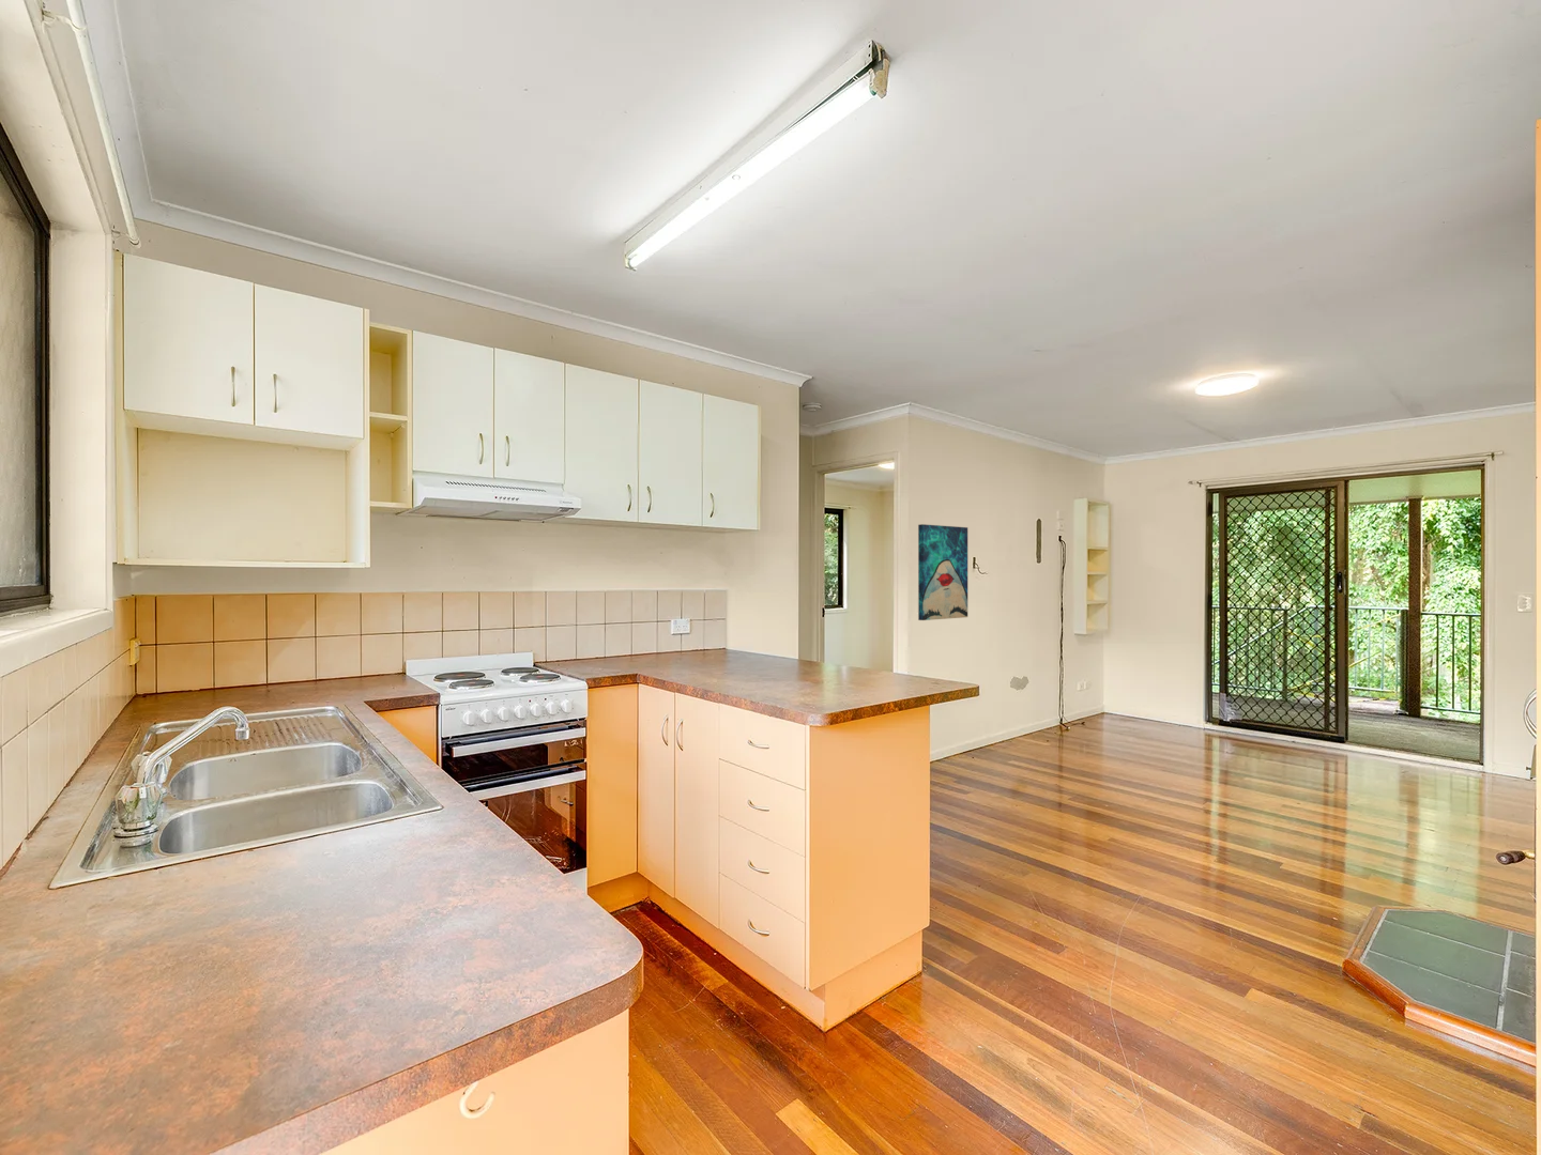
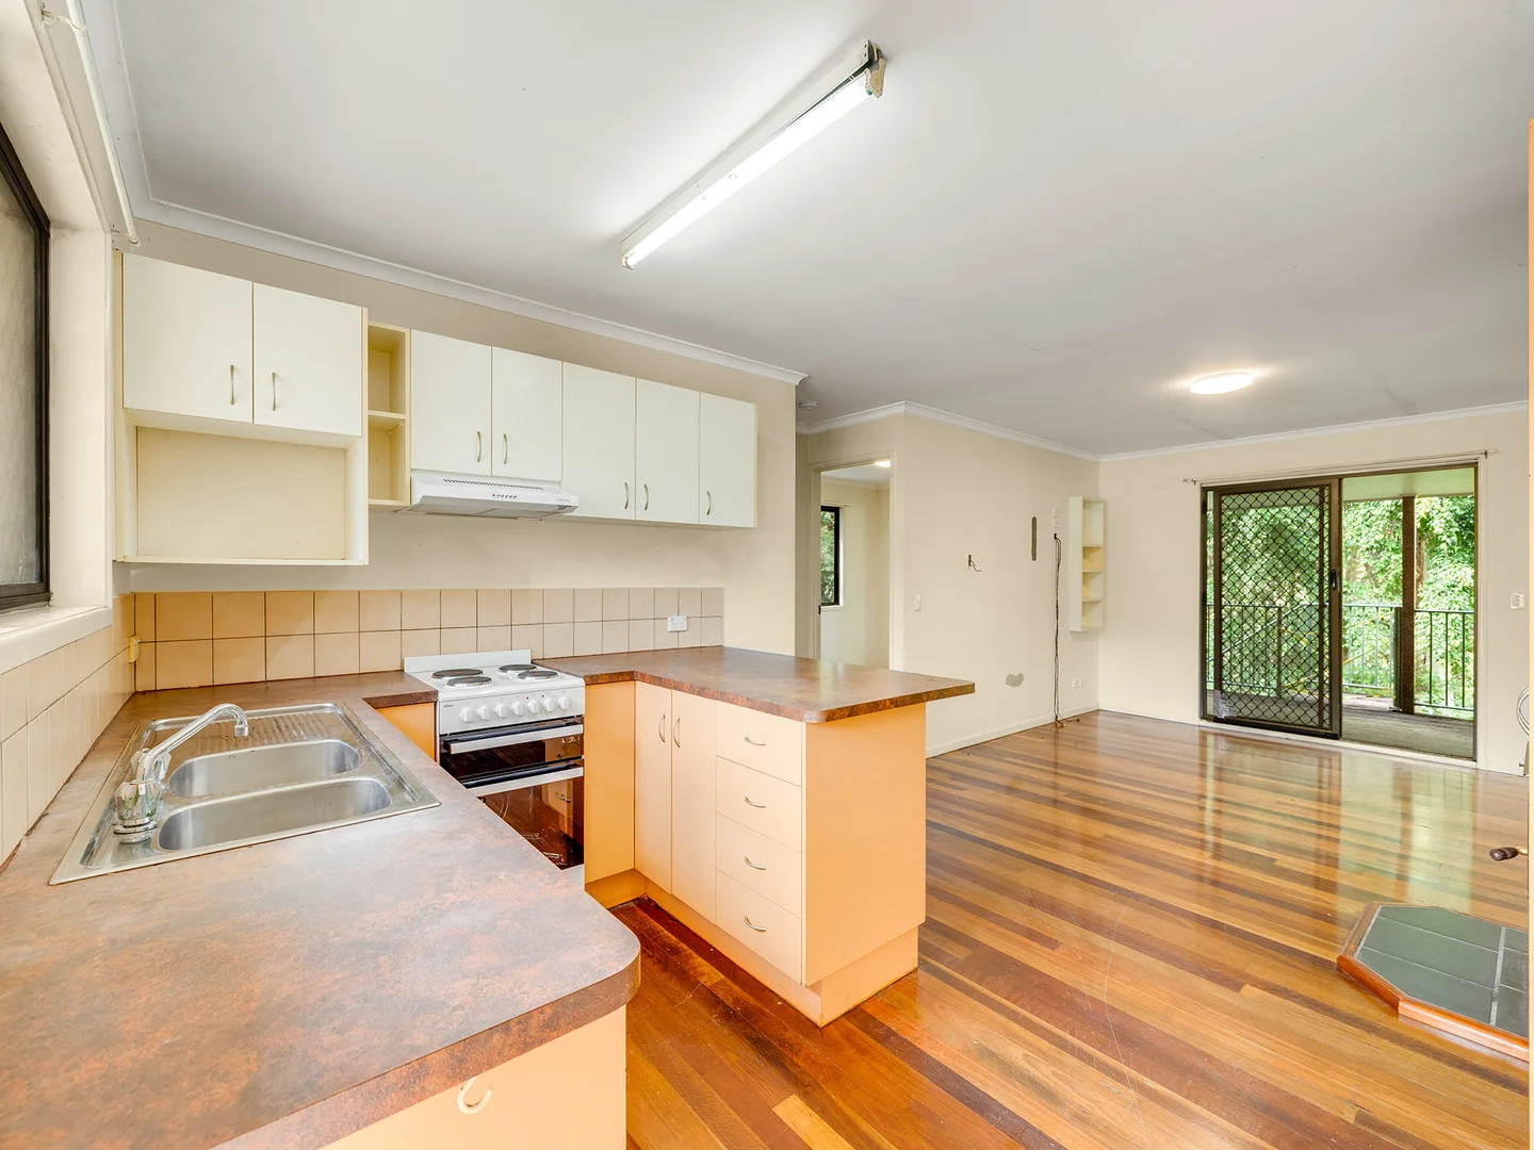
- wall art (944, 573)
